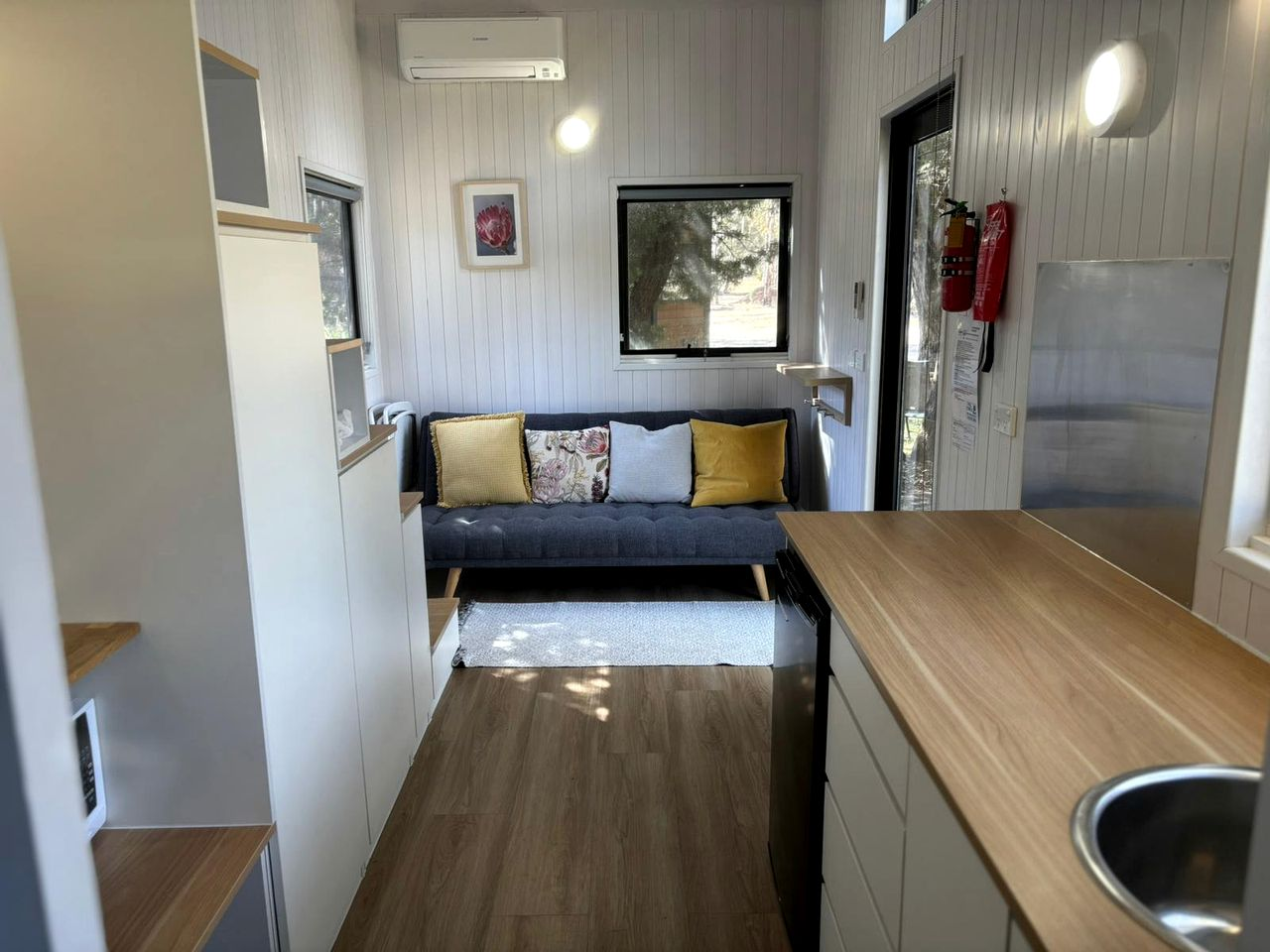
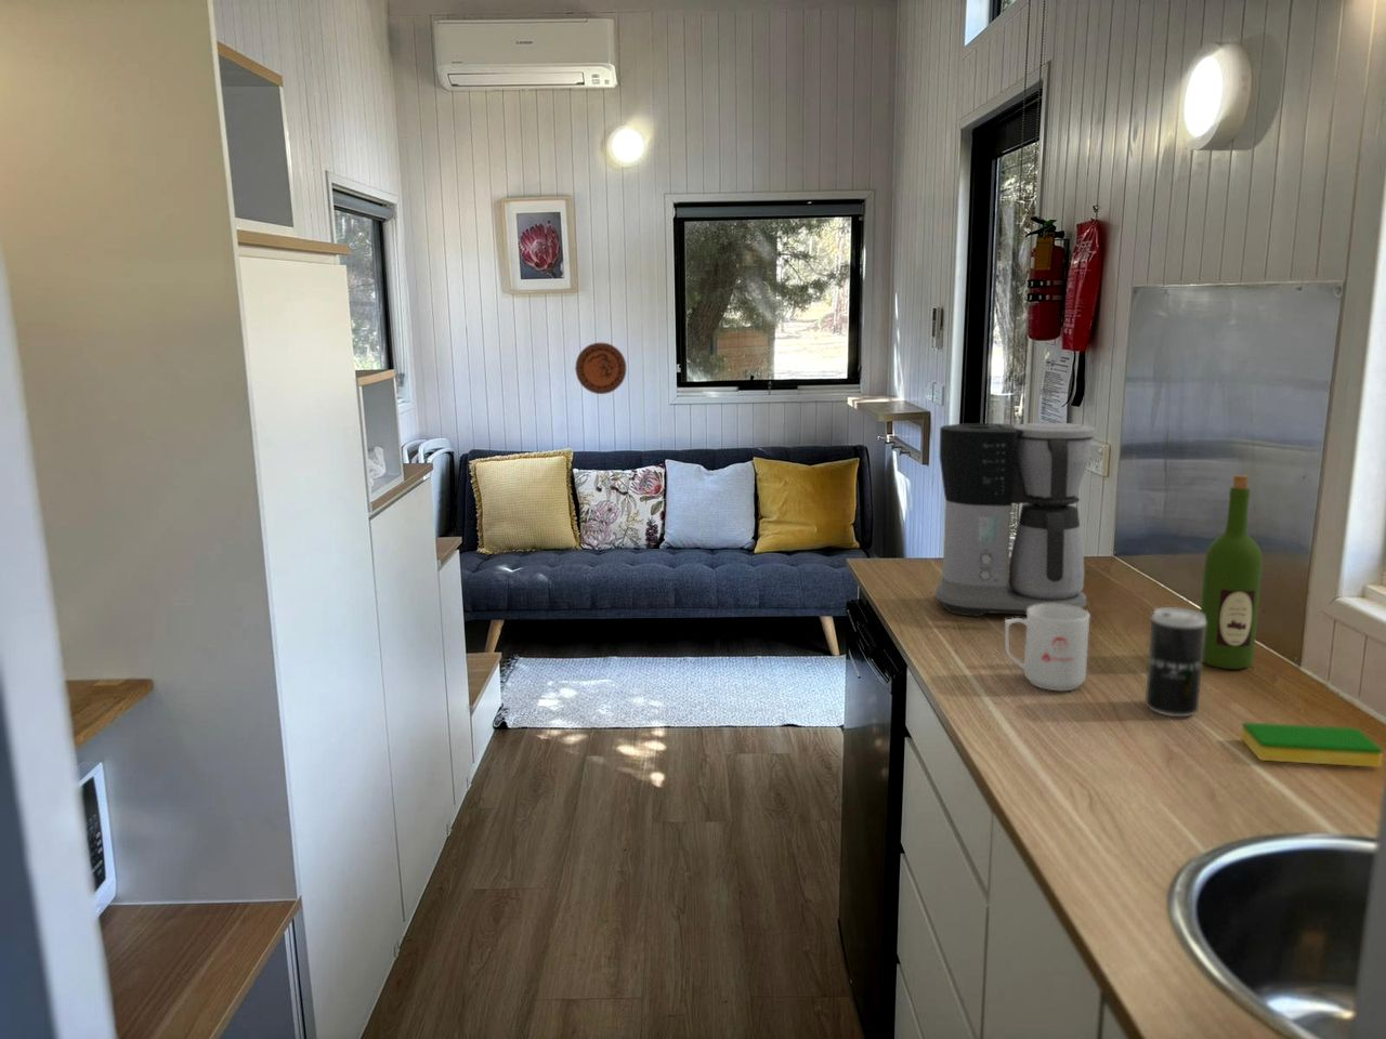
+ coffee maker (1011, 518)
+ mug (1044, 646)
+ beverage can (1175, 661)
+ dish sponge (1310, 743)
+ wine bottle (1232, 571)
+ decorative plate (600, 368)
